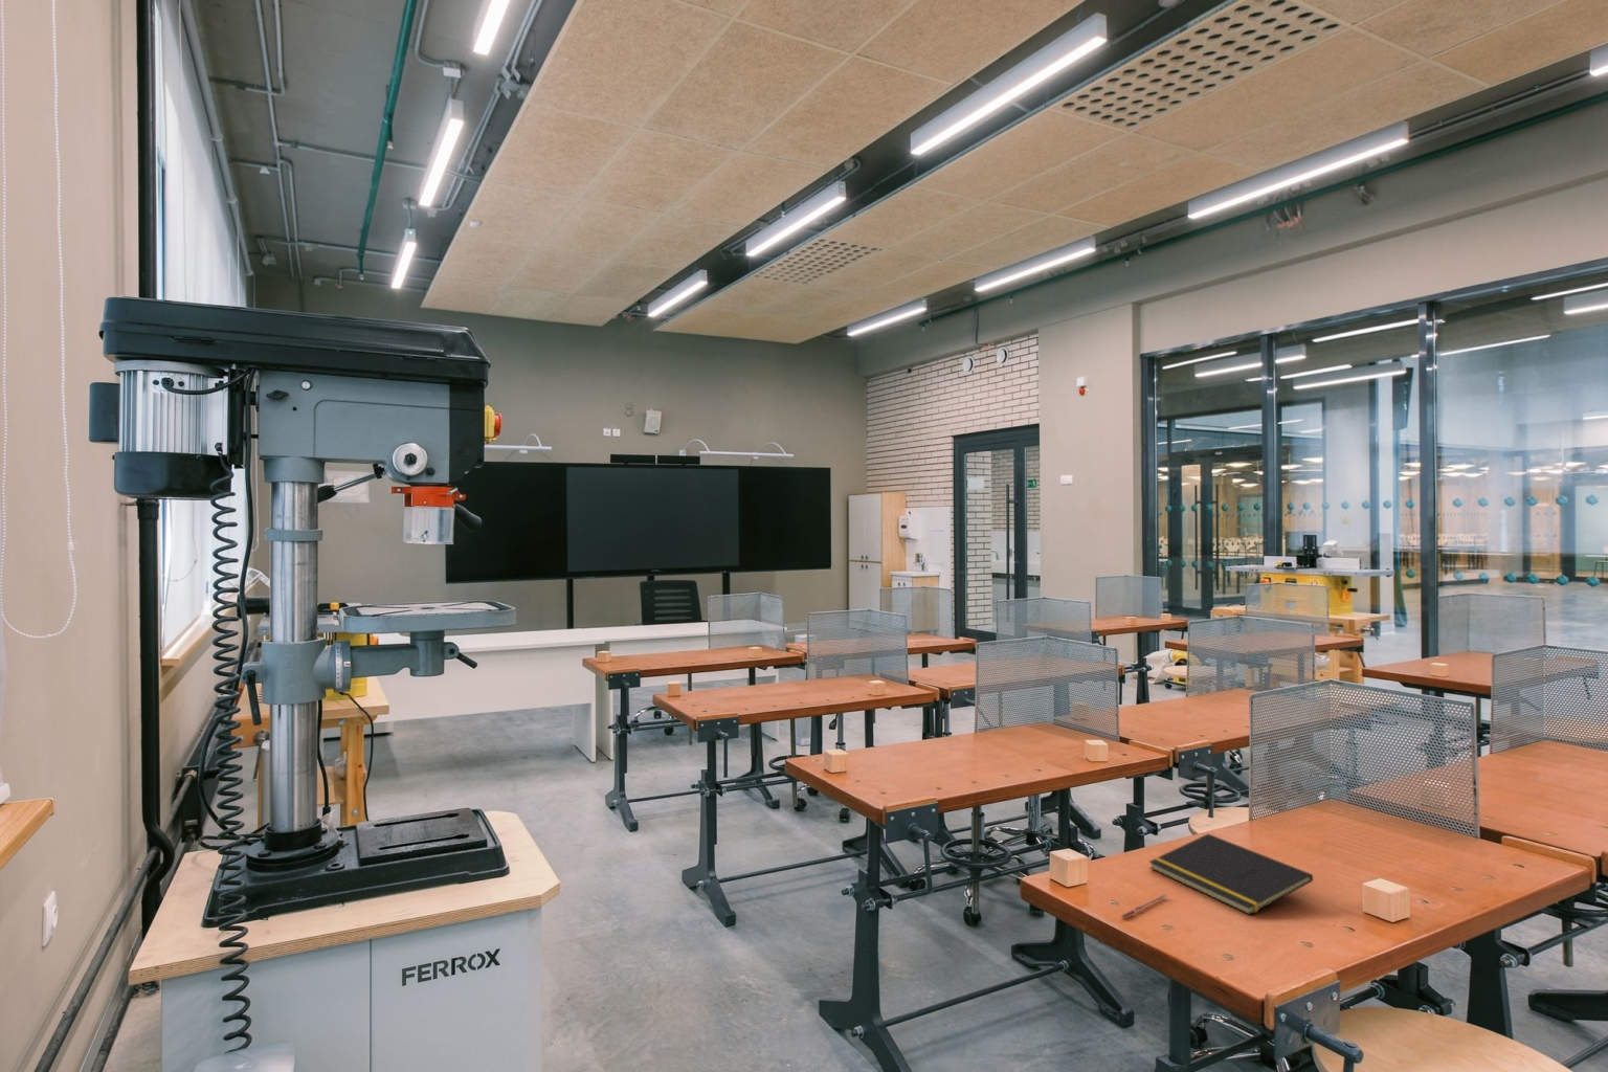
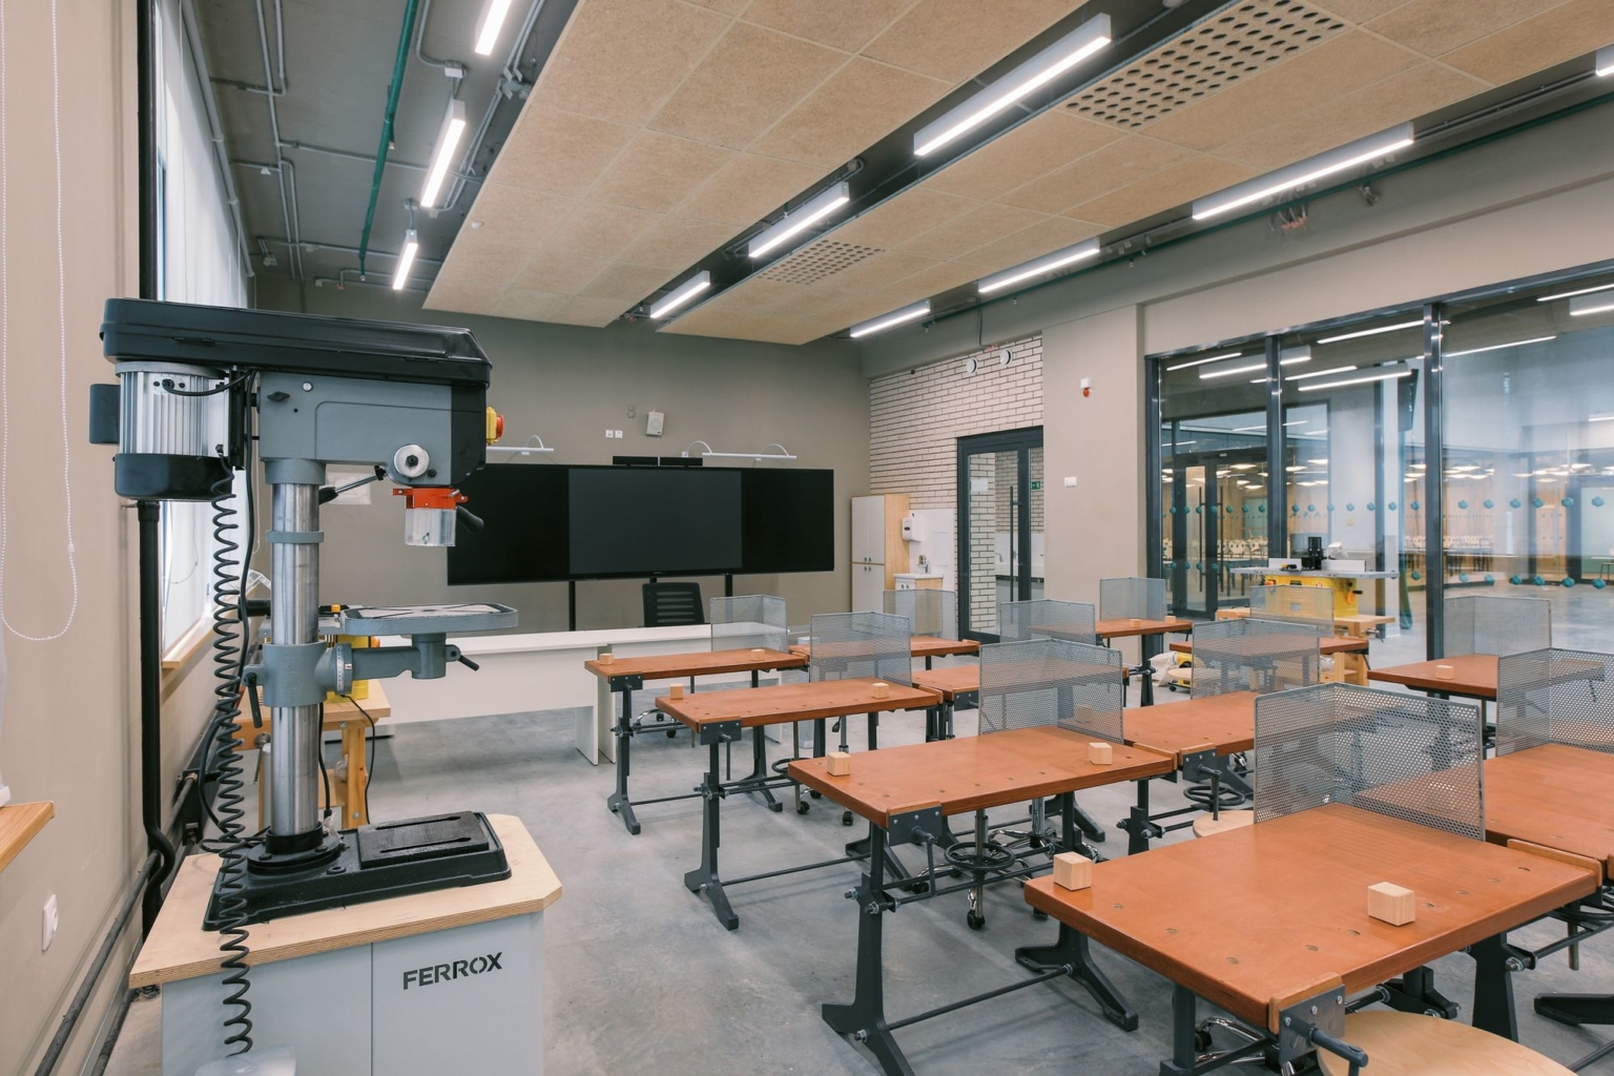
- notepad (1228, 870)
- pen (1144, 904)
